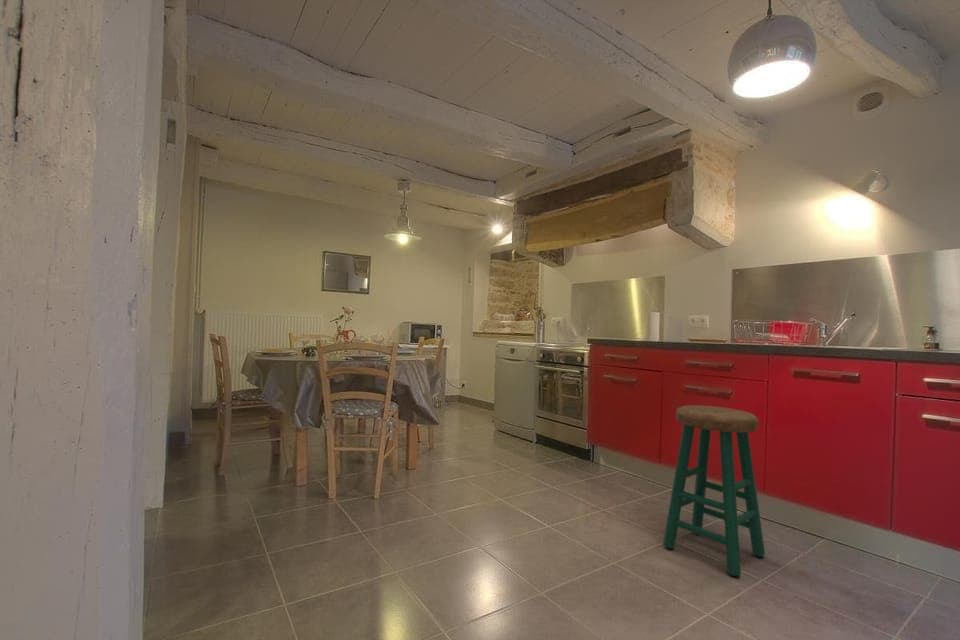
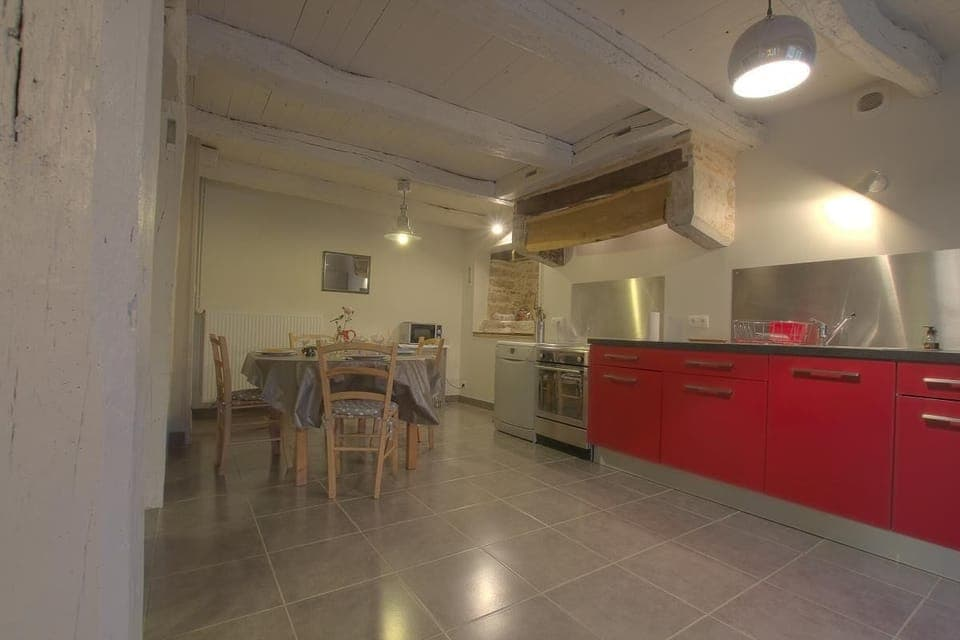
- stool (713, 483)
